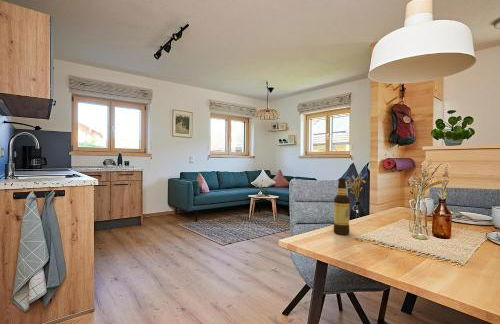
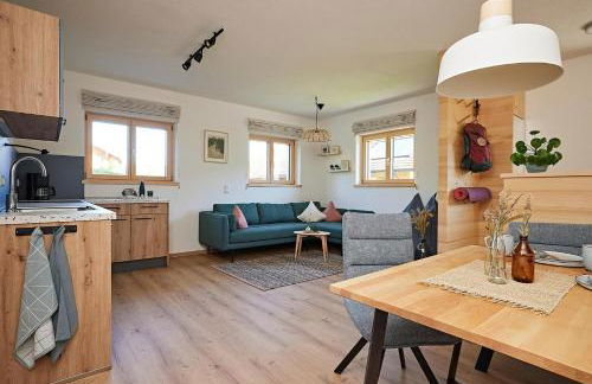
- bottle (341, 205)
